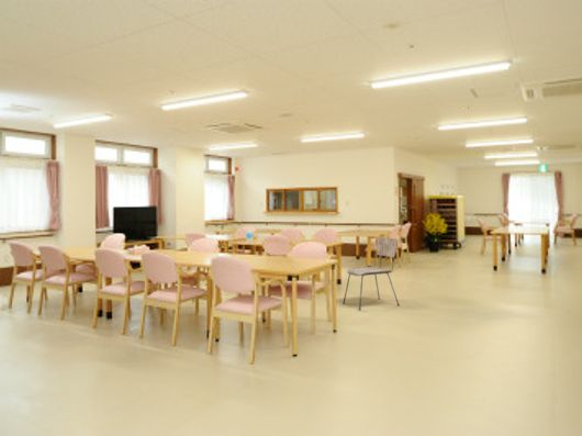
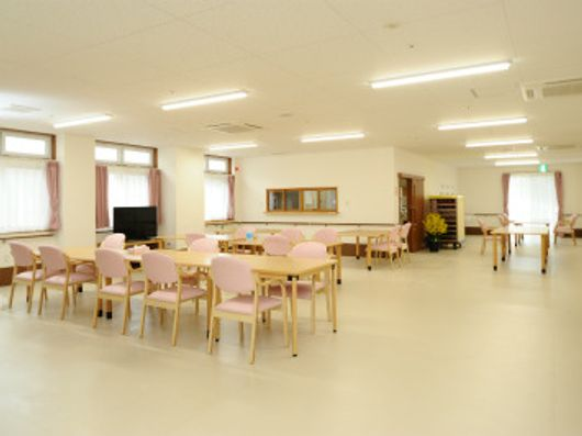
- dining chair (370, 271)
